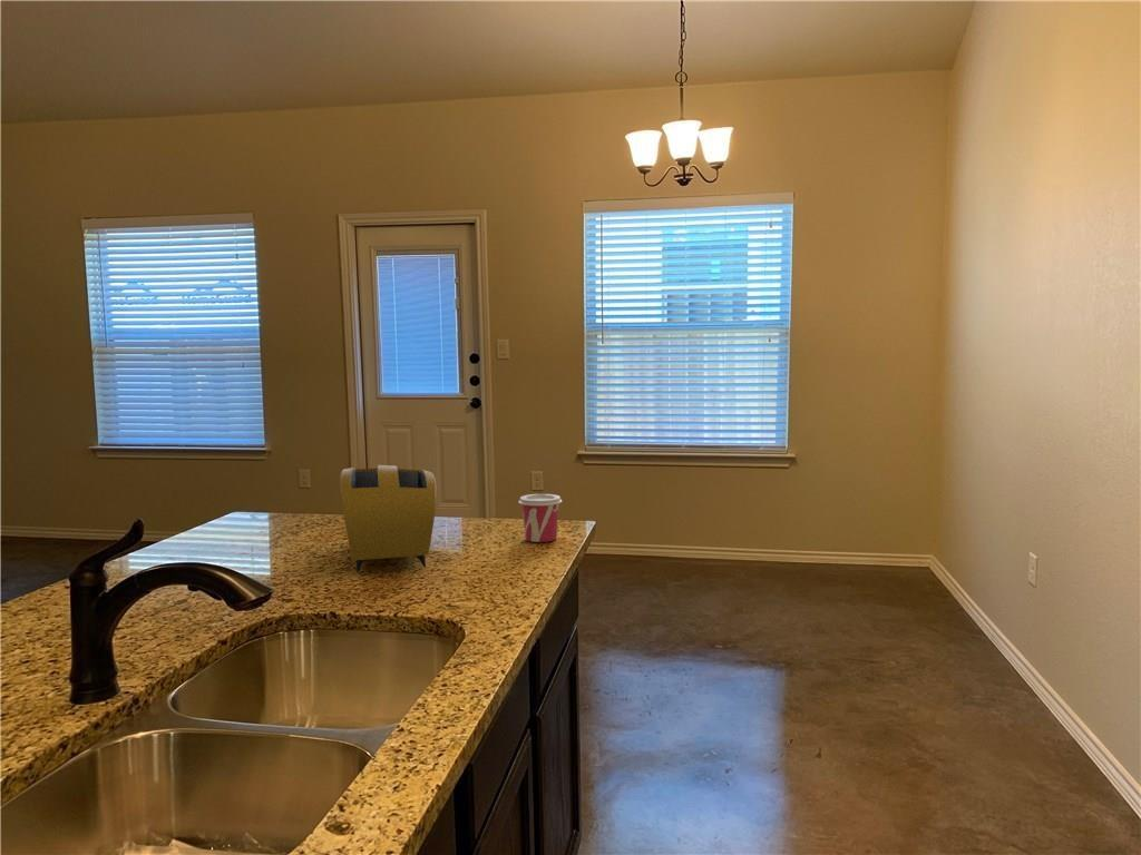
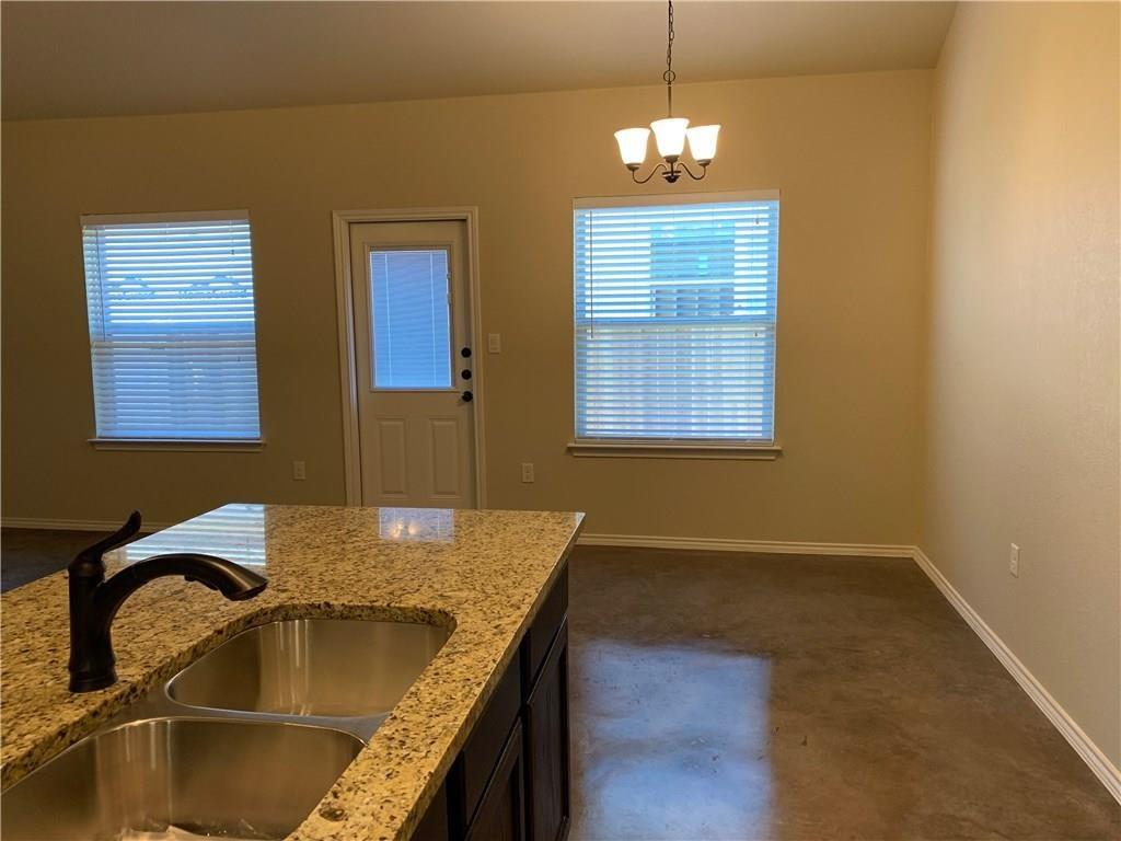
- cup (540, 518)
- toaster (389, 510)
